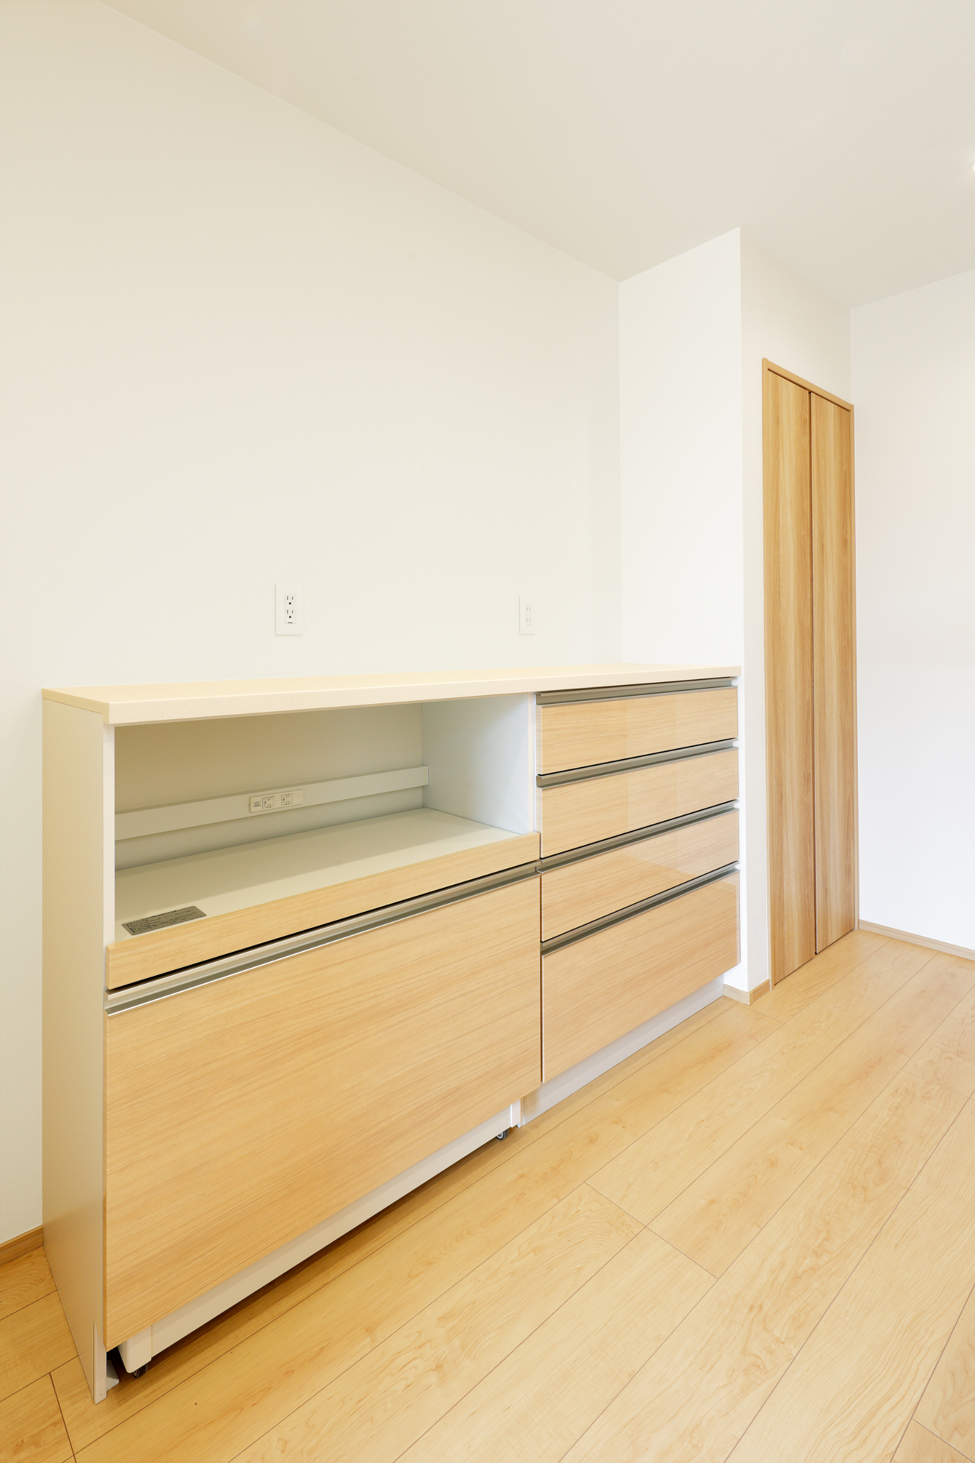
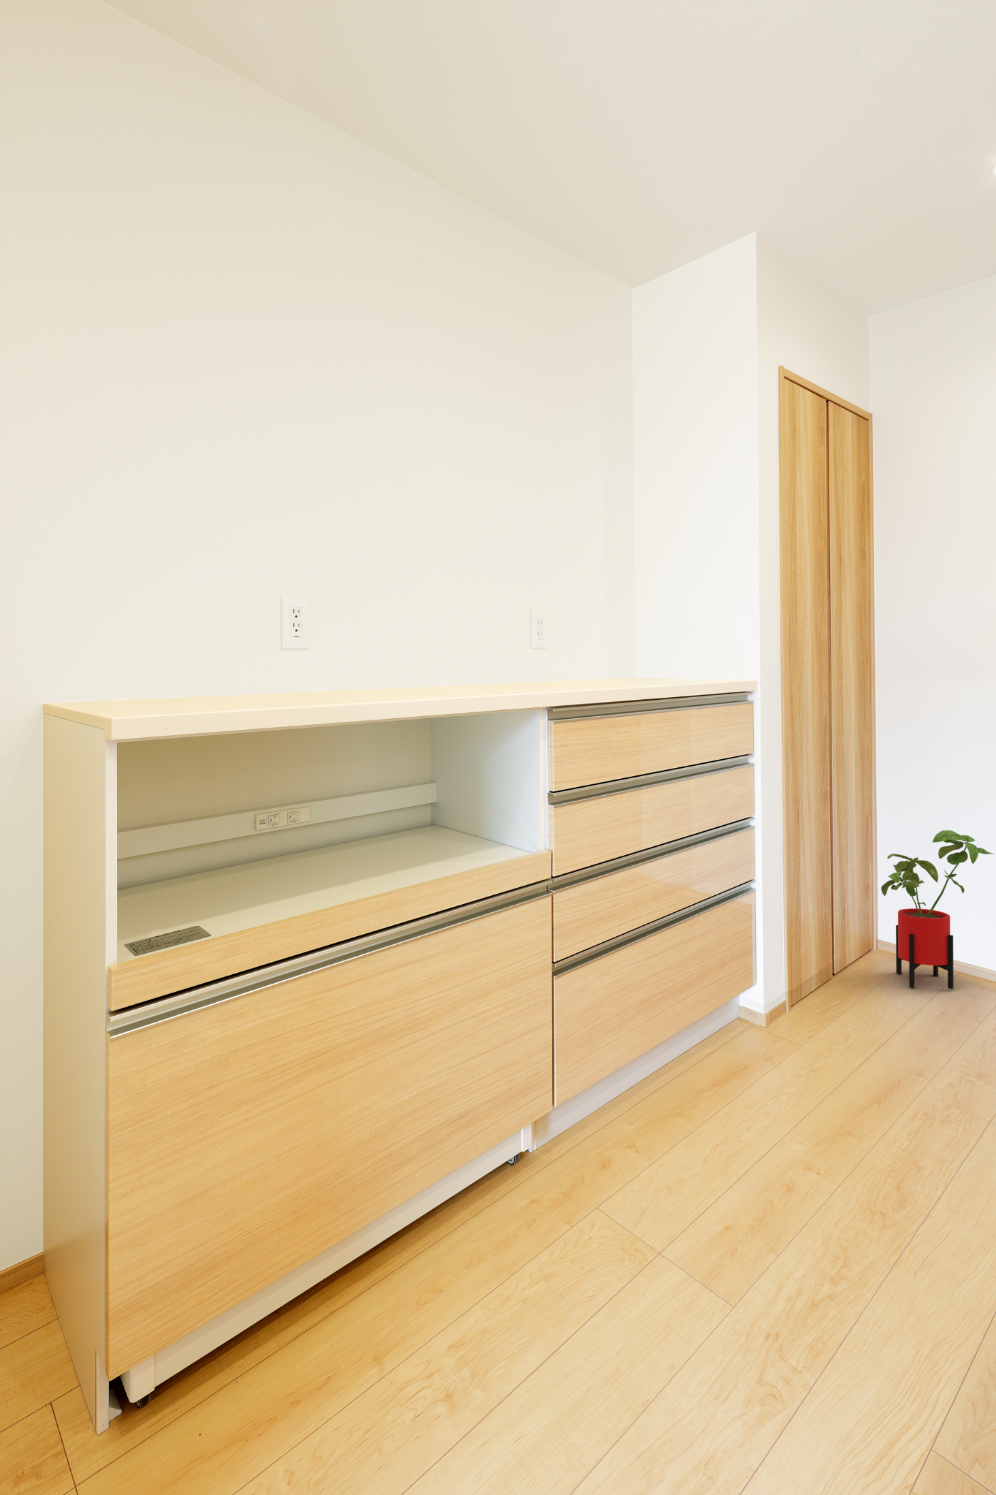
+ house plant (925, 905)
